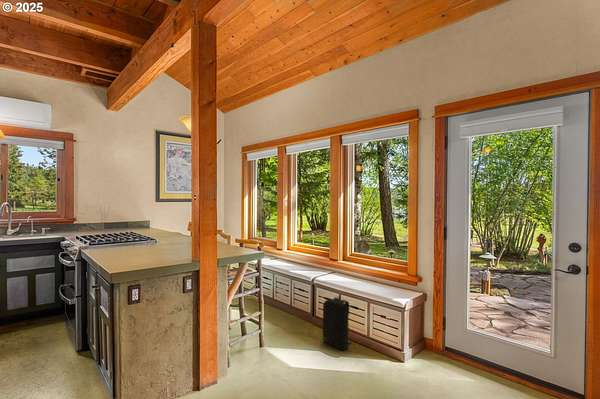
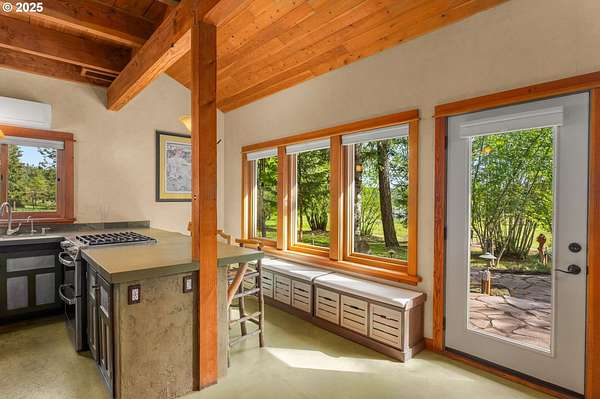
- backpack (338, 319)
